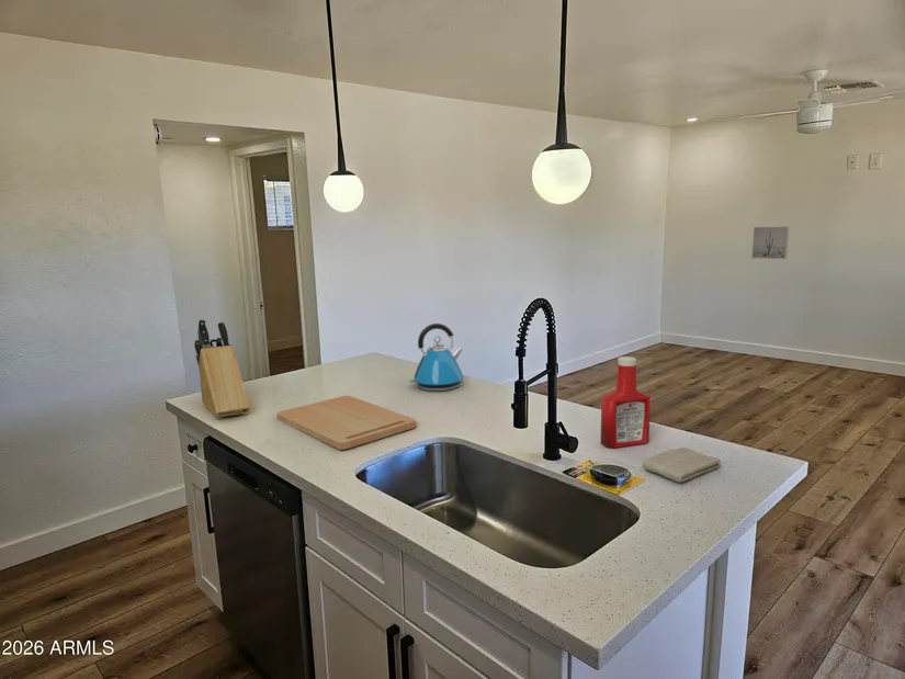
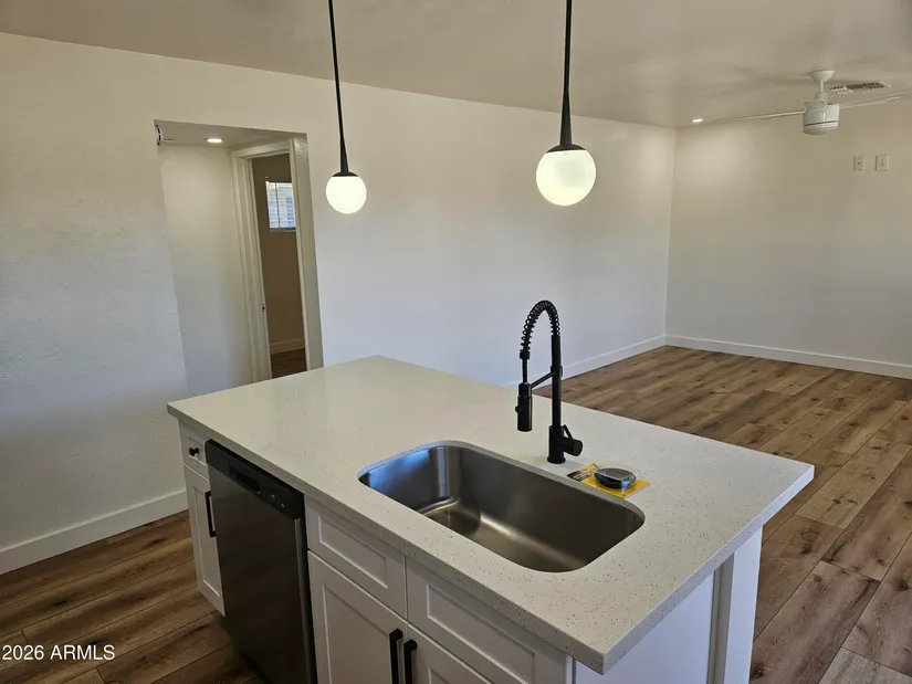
- kettle (435, 354)
- washcloth (681, 463)
- wall art (769, 242)
- knife block (218, 364)
- soap bottle (625, 400)
- cutting board (344, 419)
